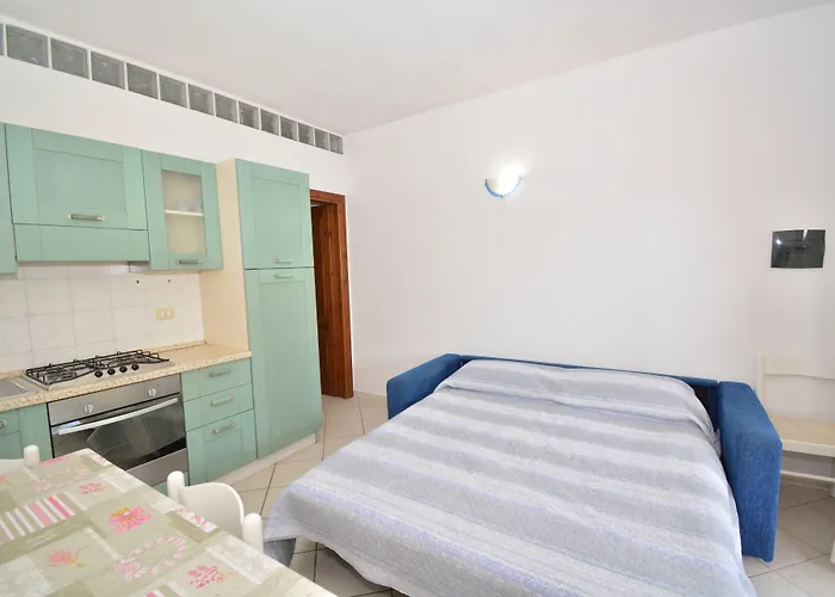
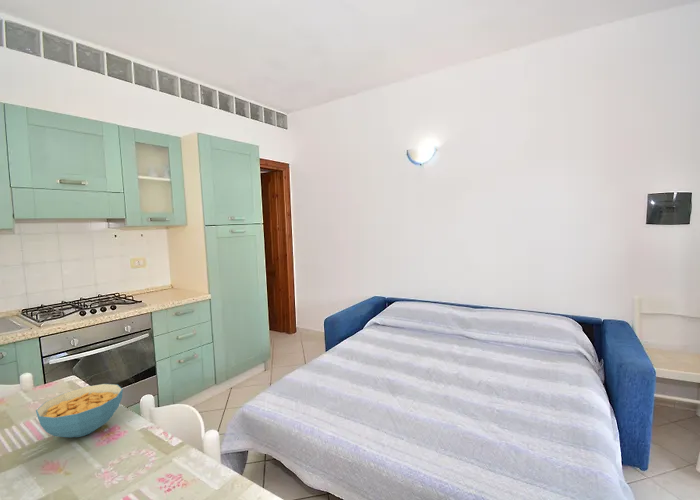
+ cereal bowl (83, 415)
